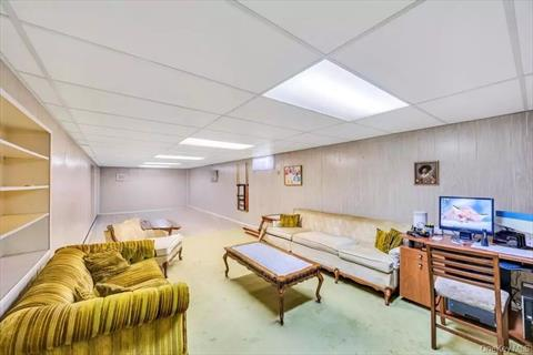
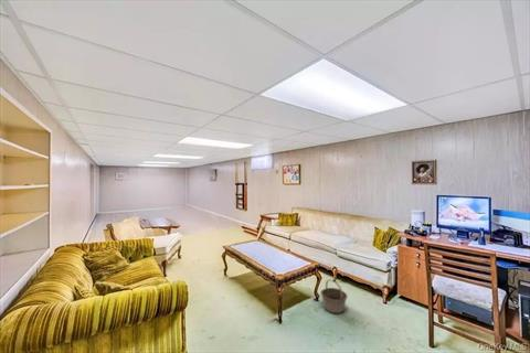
+ basket (333, 295)
